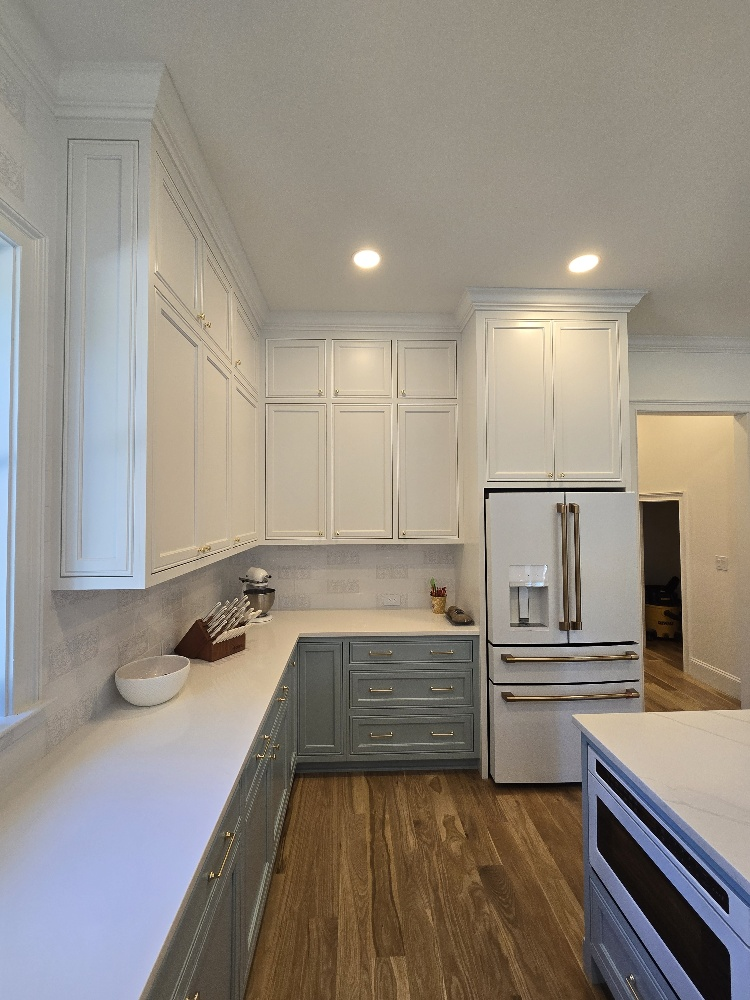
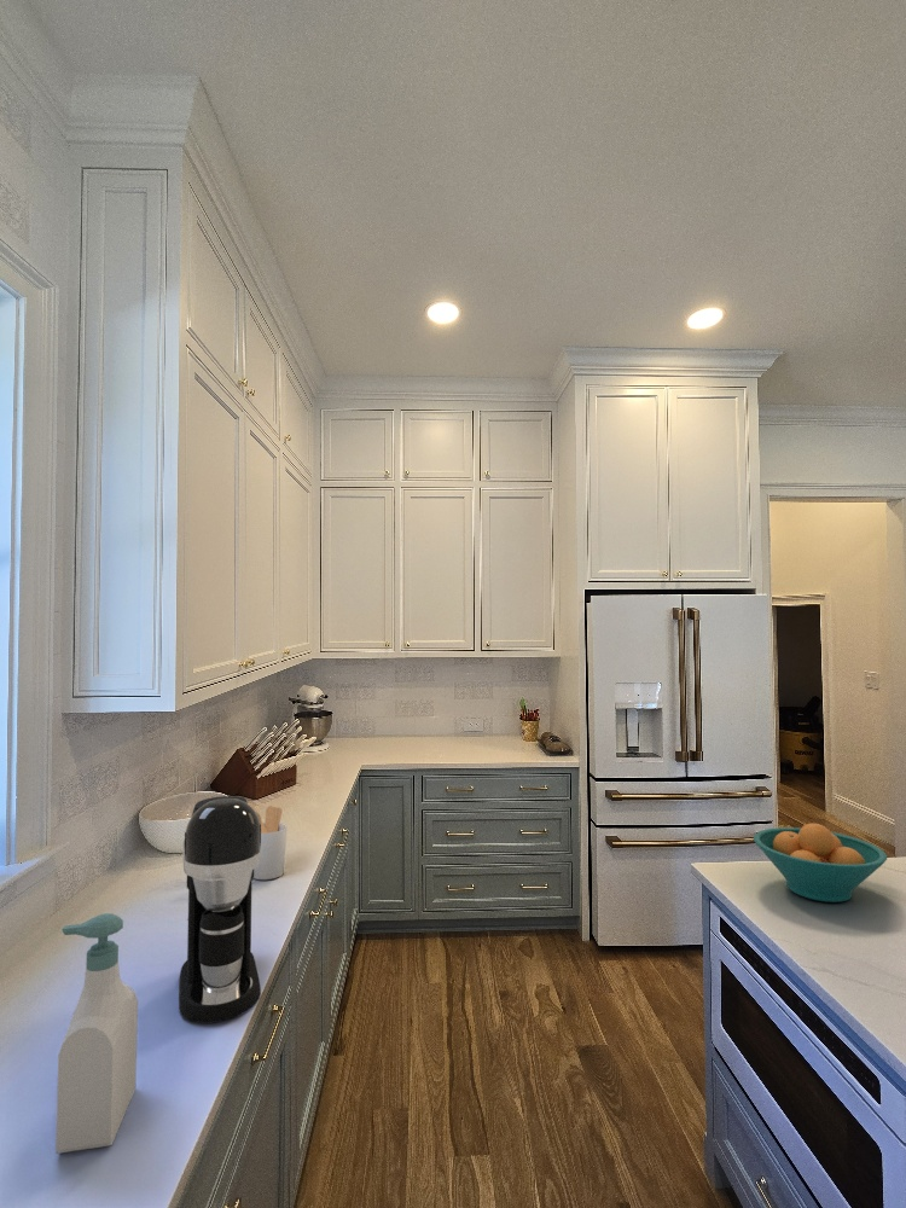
+ utensil holder (261, 838)
+ soap bottle (93, 1017)
+ coffee maker (220, 889)
+ fruit bowl (817, 858)
